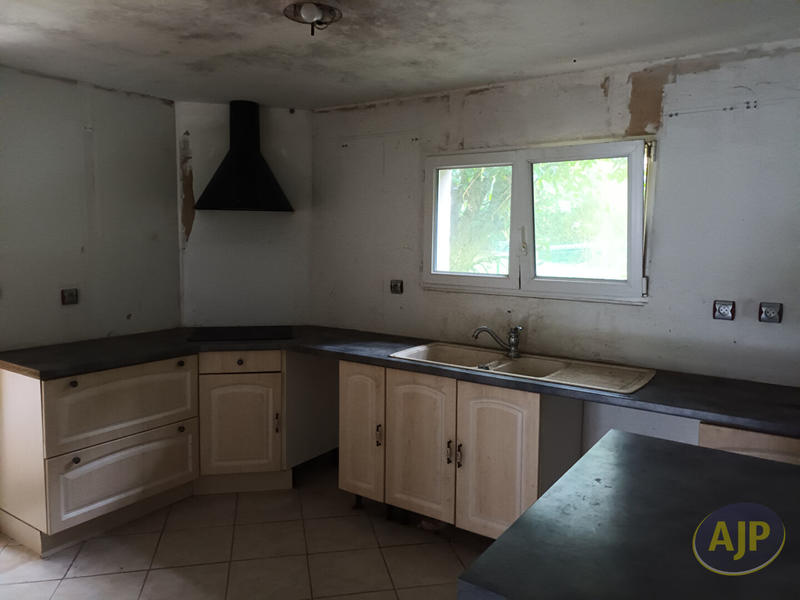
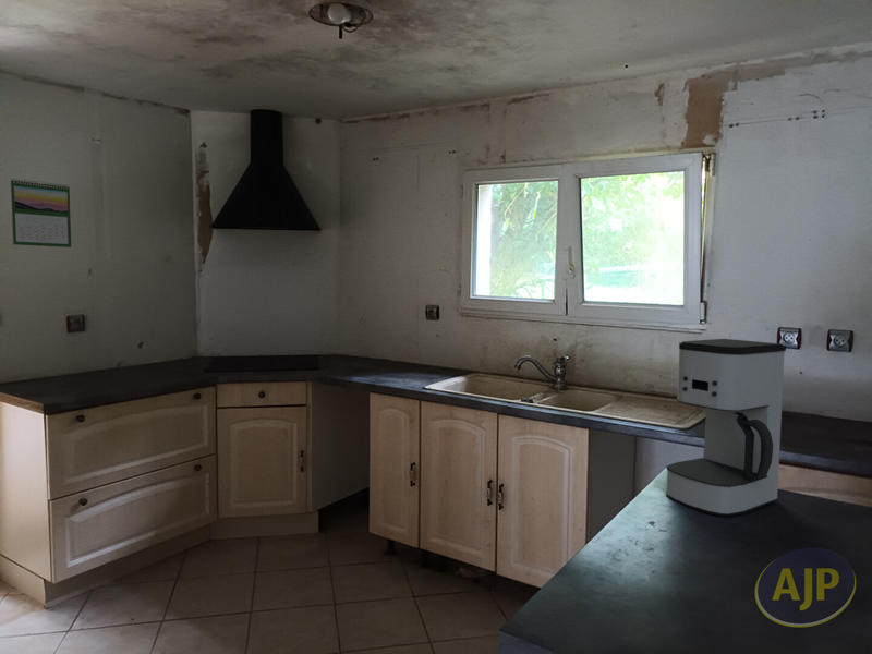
+ coffee maker (727, 423)
+ calendar (41, 213)
